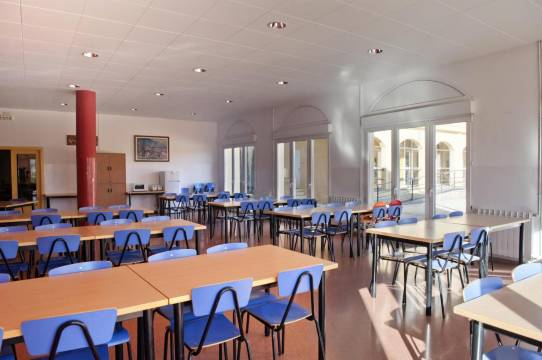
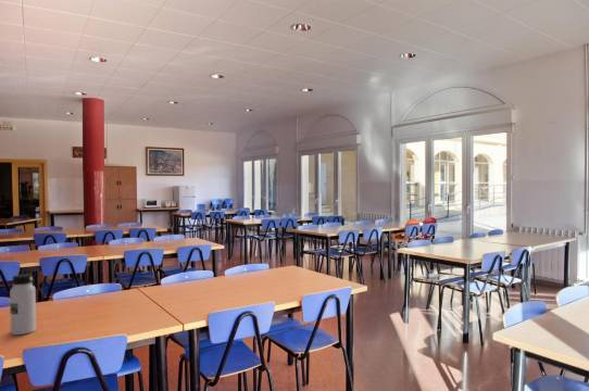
+ water bottle (23, 303)
